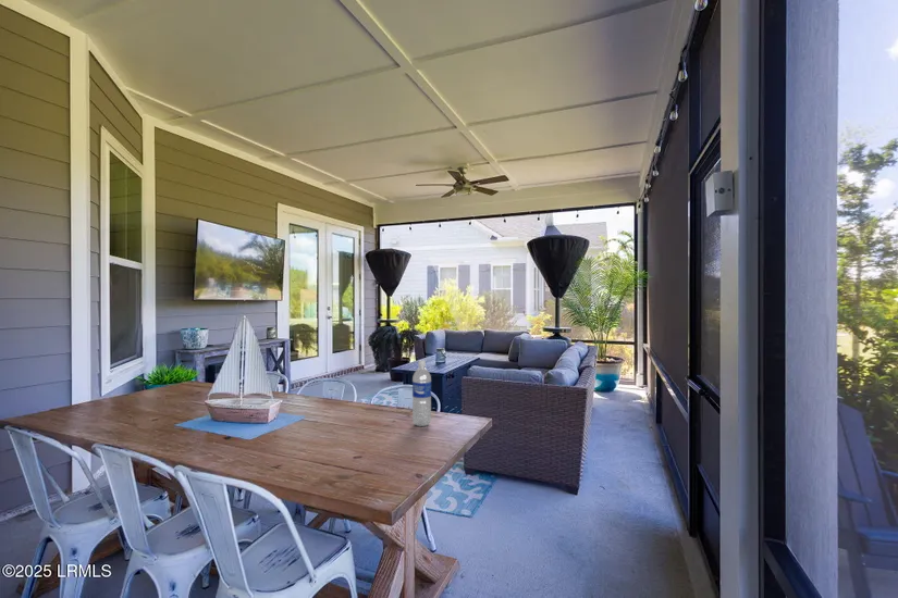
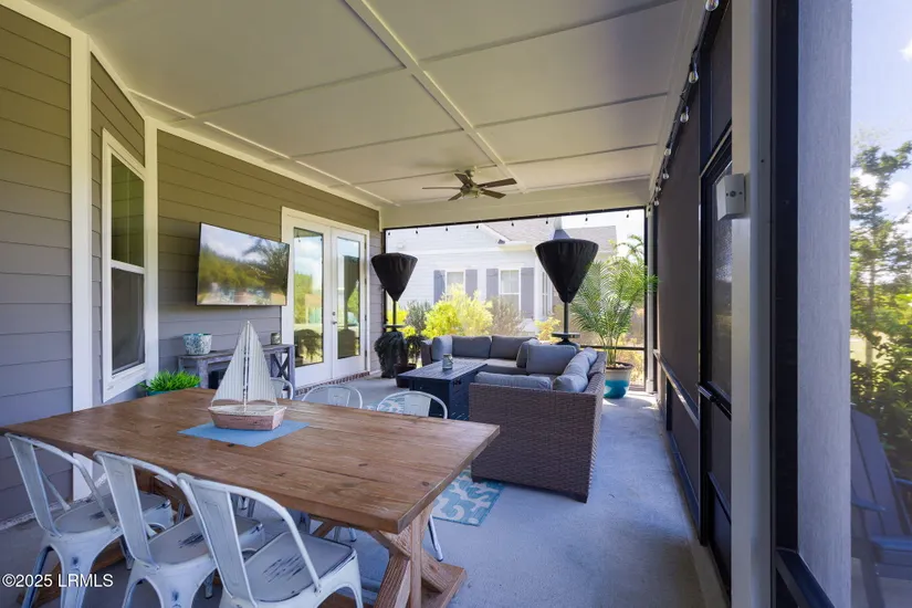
- water bottle (421, 393)
